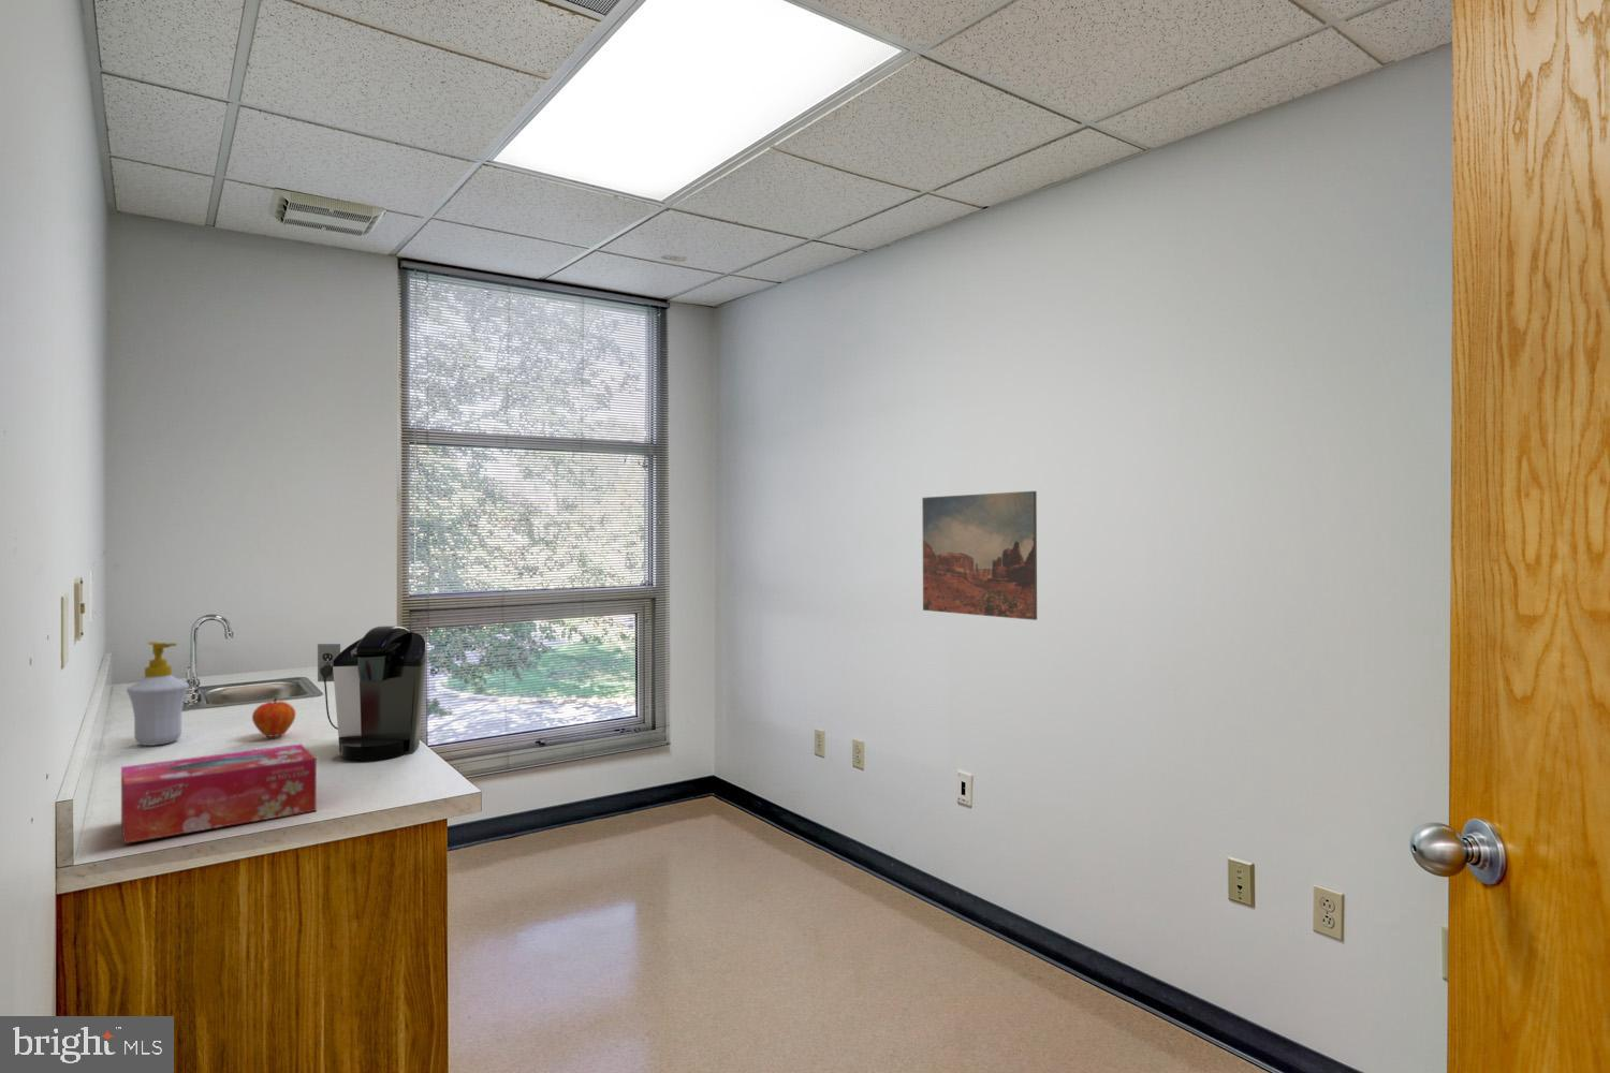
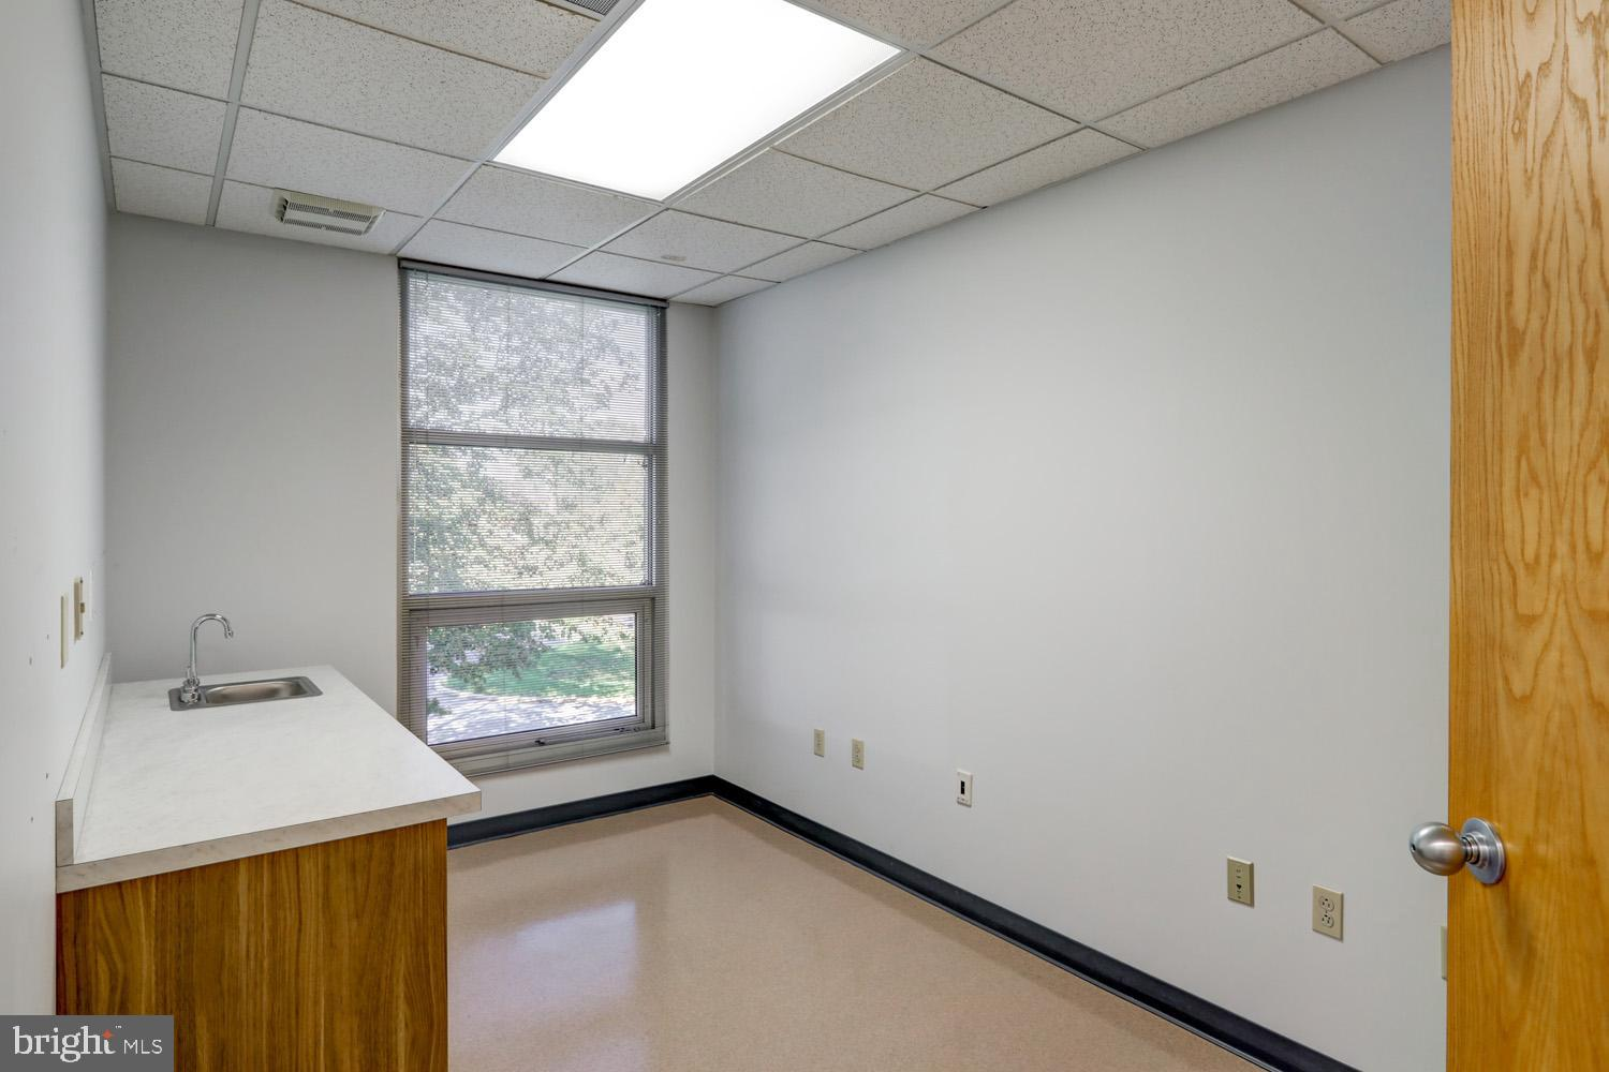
- tissue box (220, 789)
- coffee maker (359, 687)
- soap bottle (158, 692)
- wall art (975, 553)
- fruit (273, 716)
